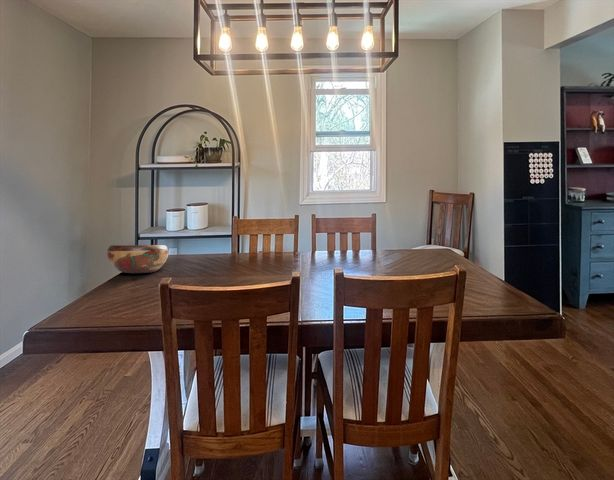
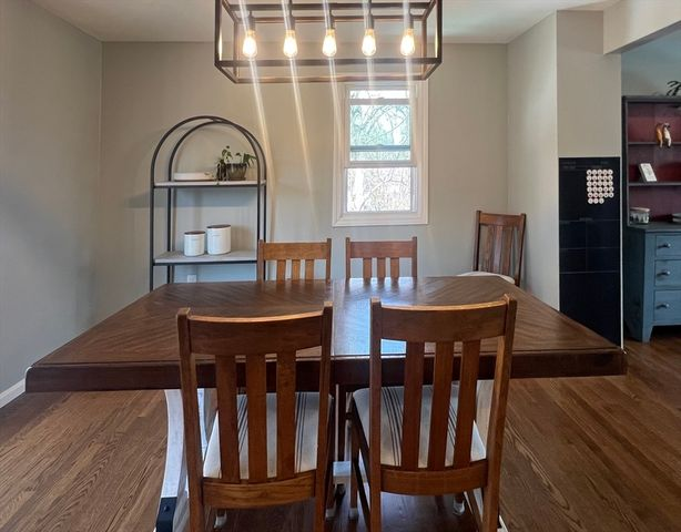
- decorative bowl (138, 258)
